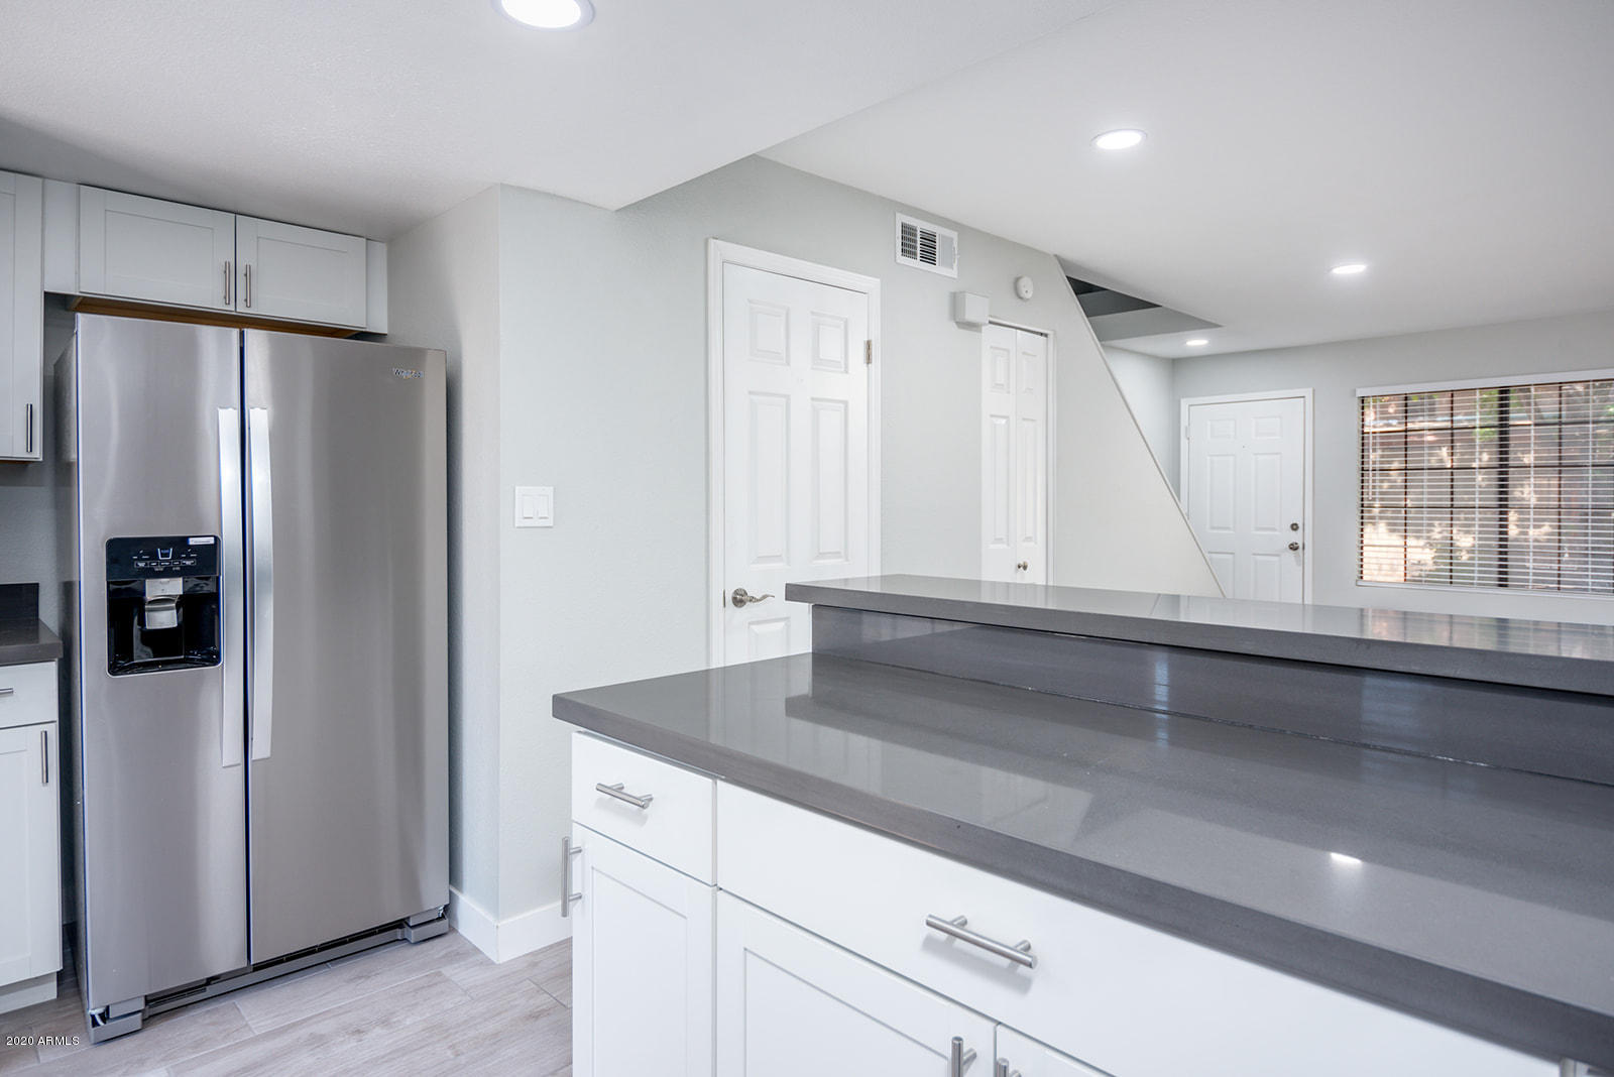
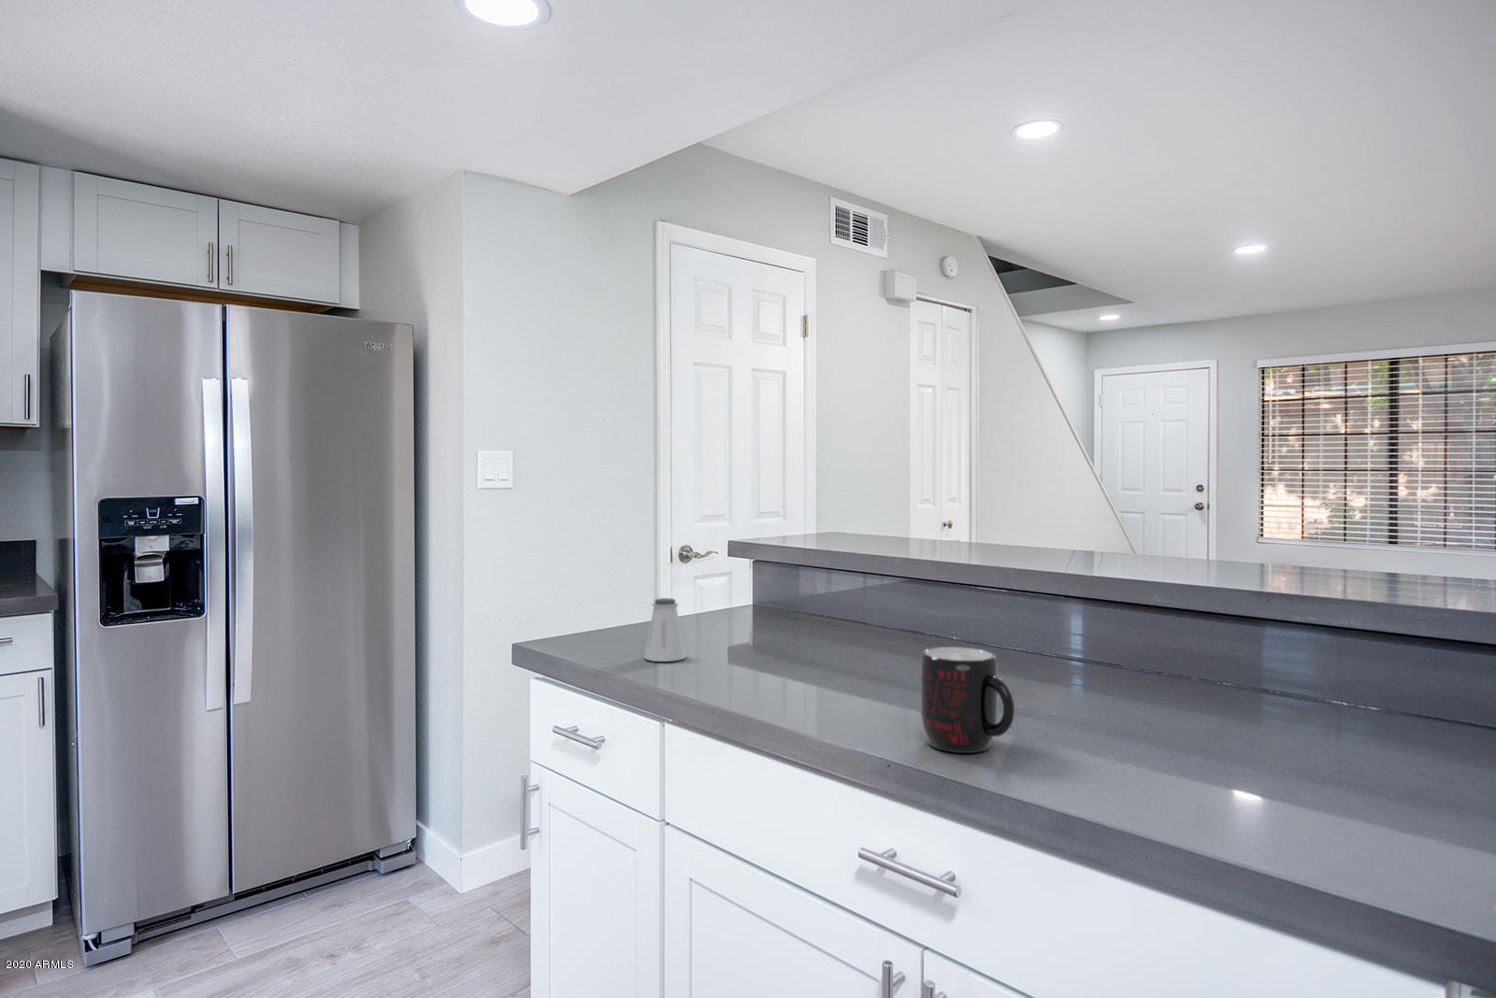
+ mug (969, 701)
+ saltshaker (665, 628)
